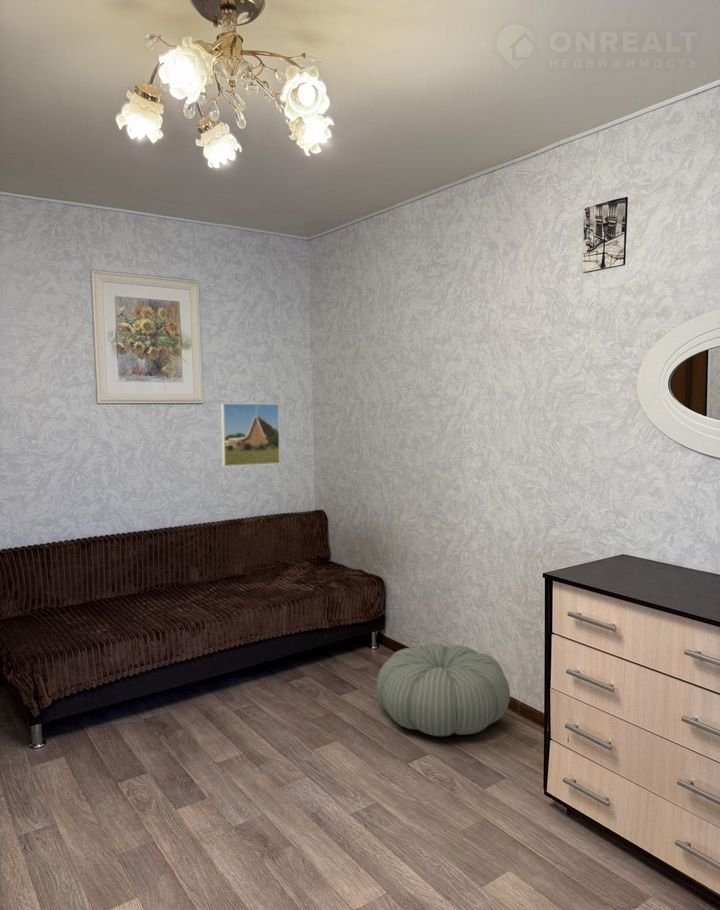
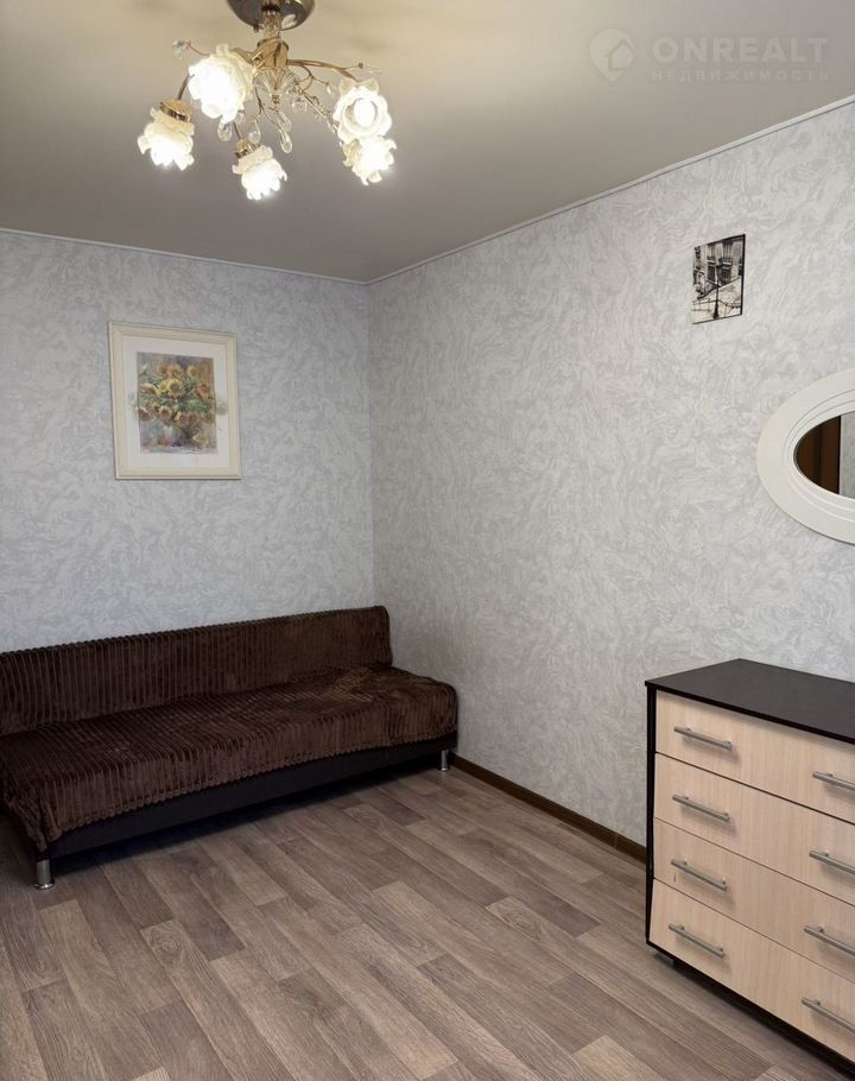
- pouf (442, 686)
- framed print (251, 434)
